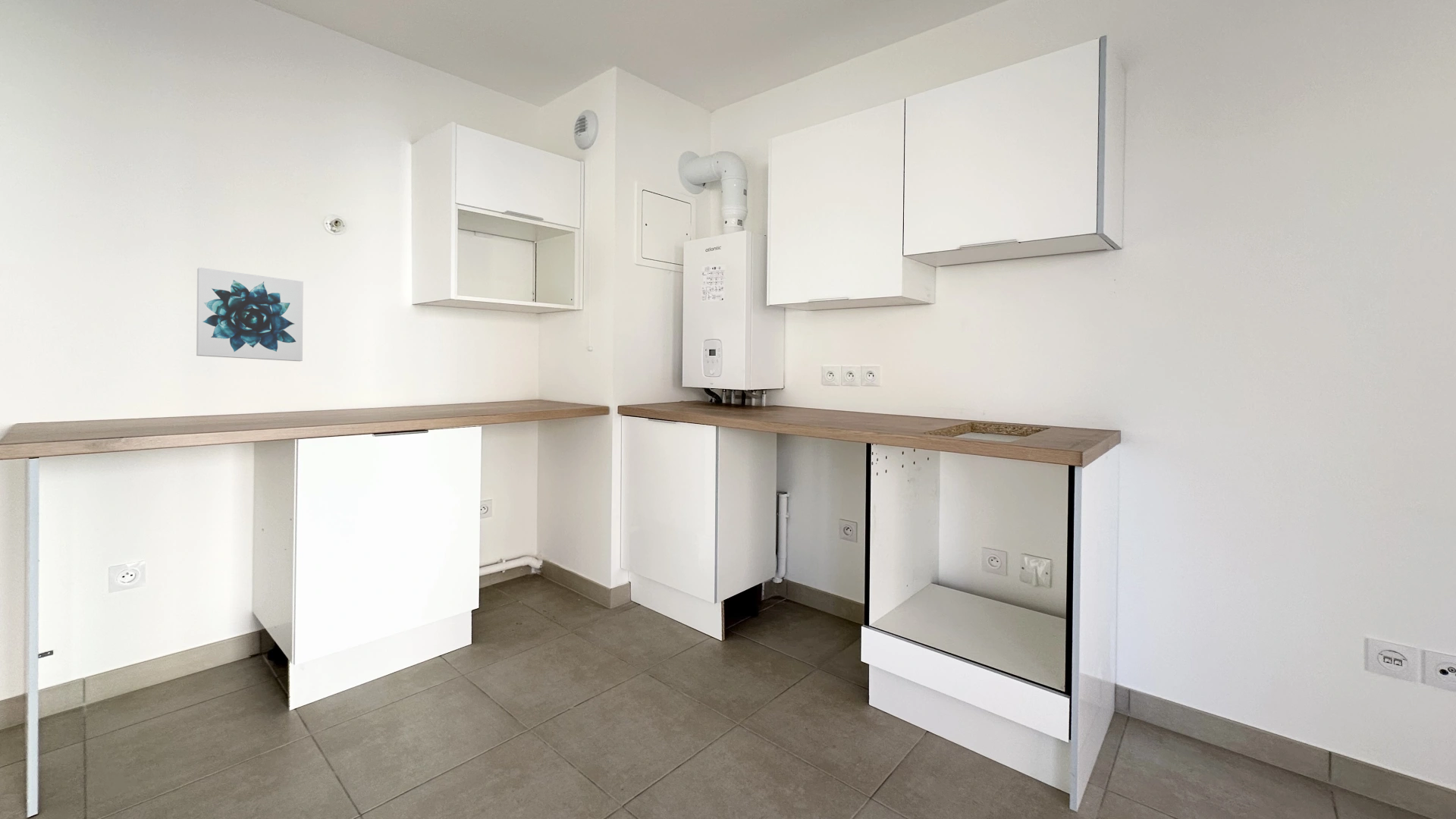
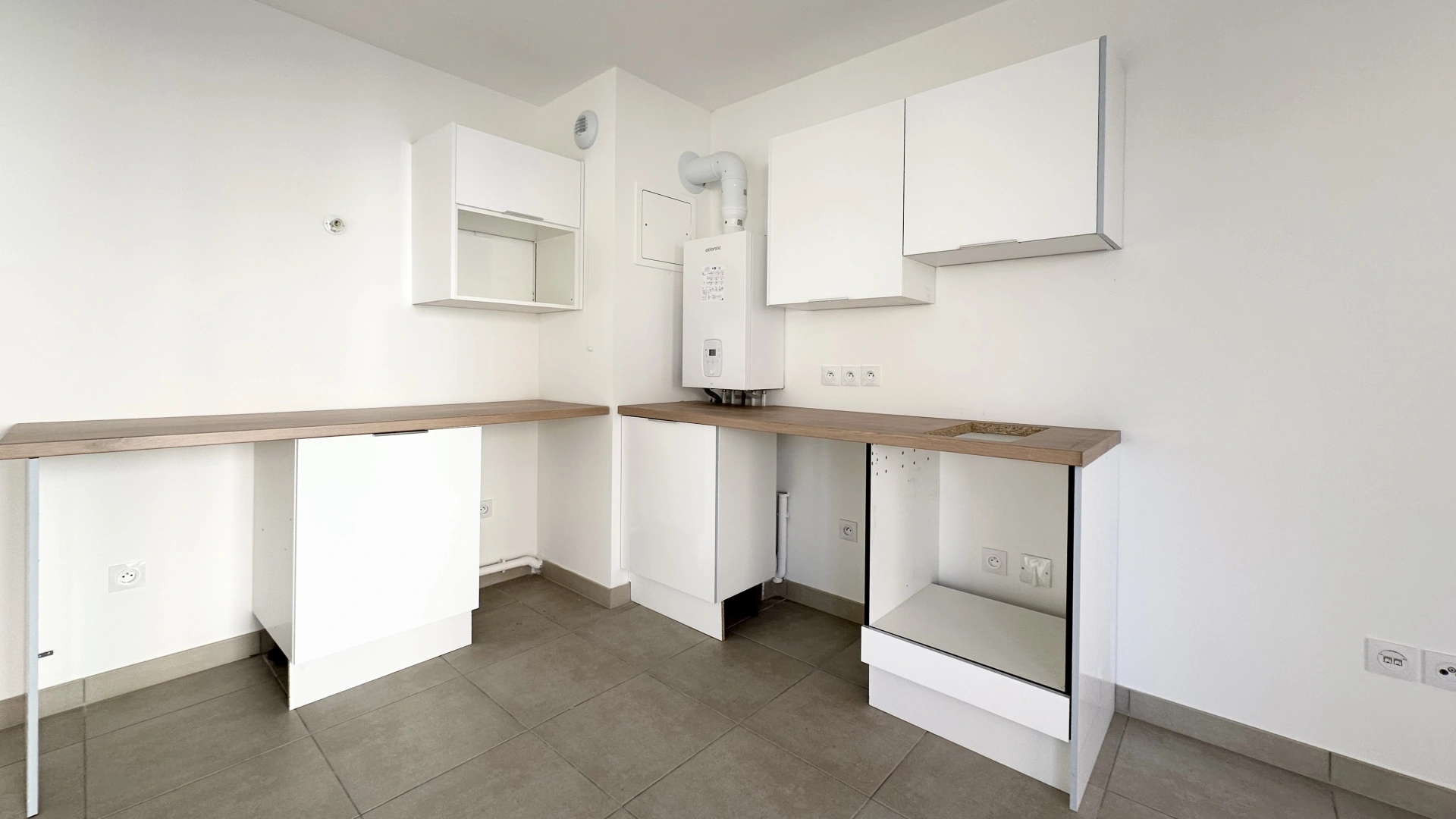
- wall art (252, 316)
